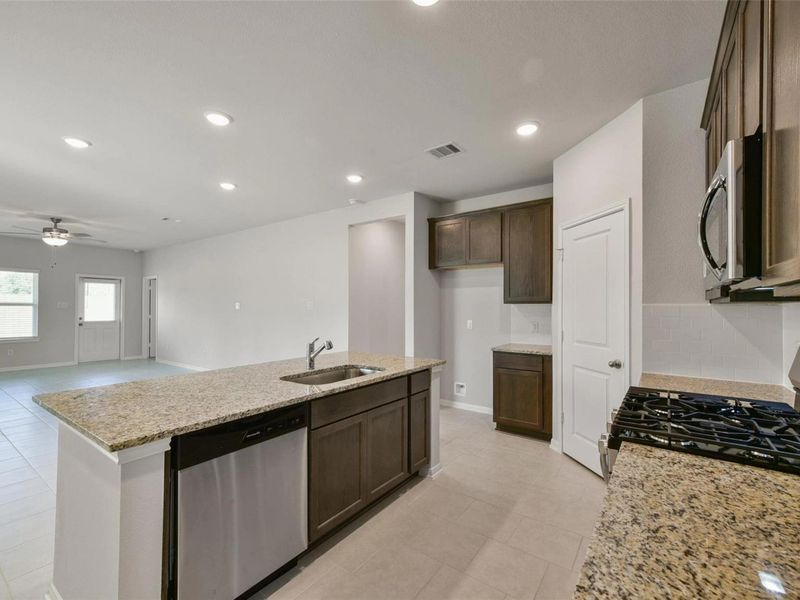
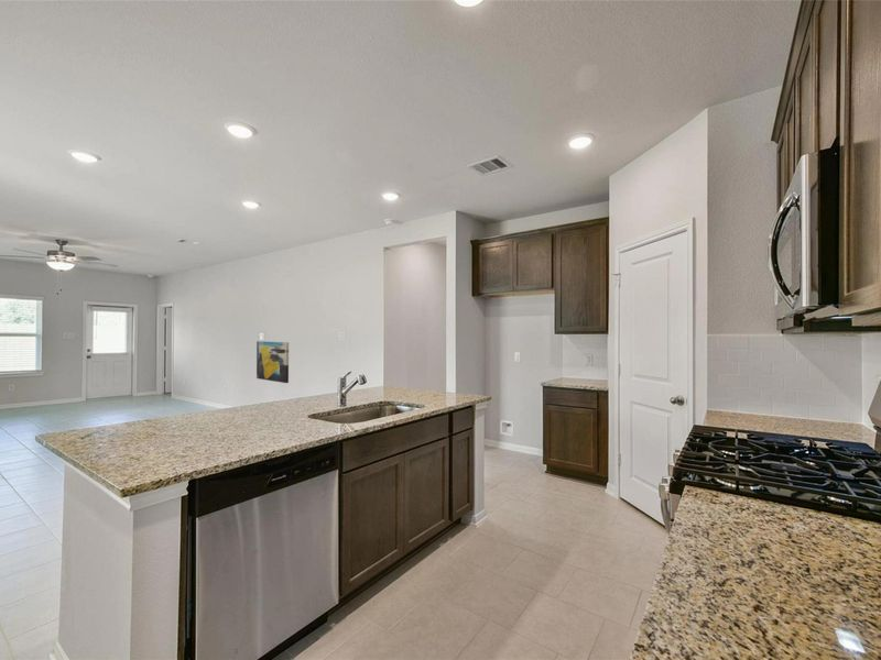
+ wall art (271, 361)
